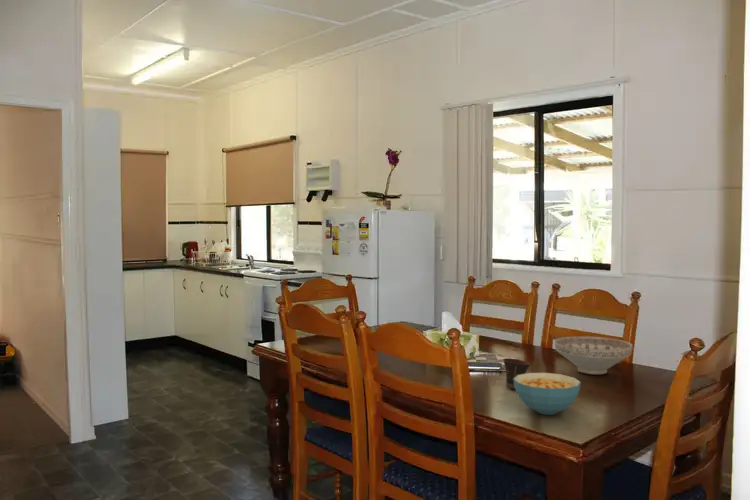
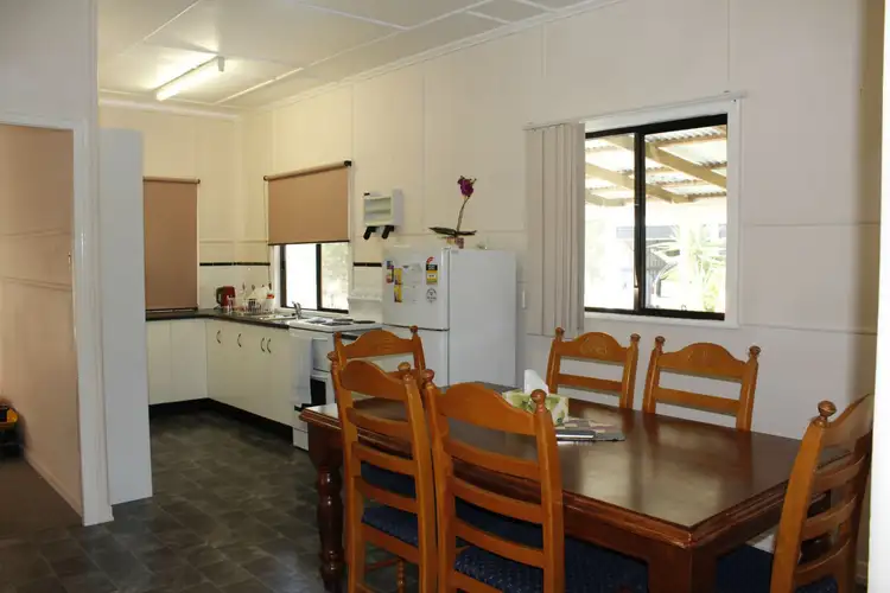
- cup (516, 373)
- cereal bowl (546, 395)
- decorative bowl (592, 356)
